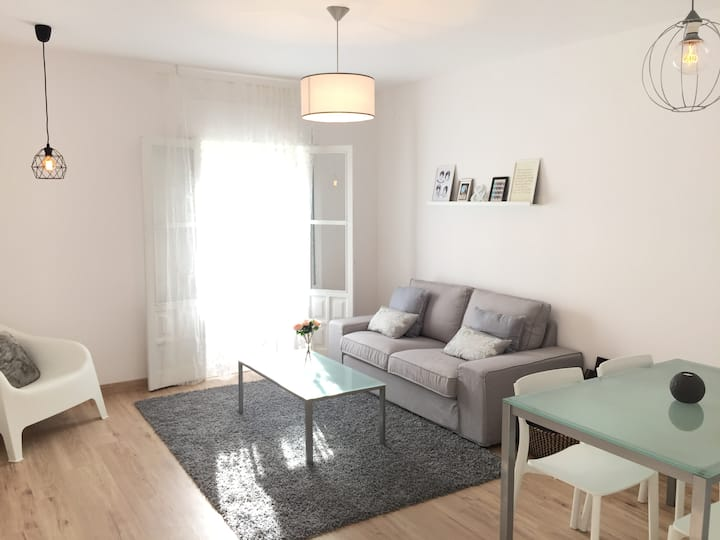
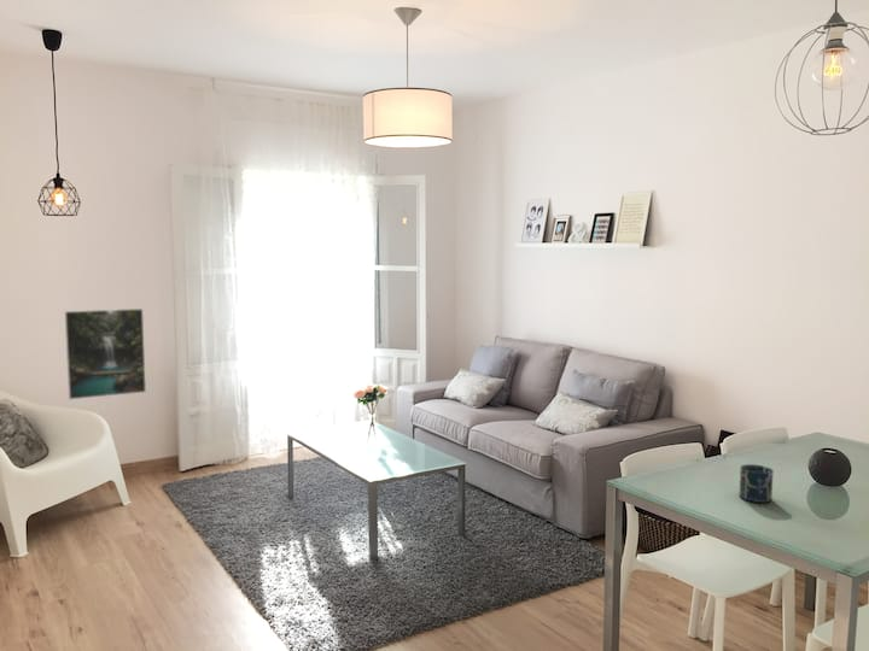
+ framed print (106, 352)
+ cup (757, 485)
